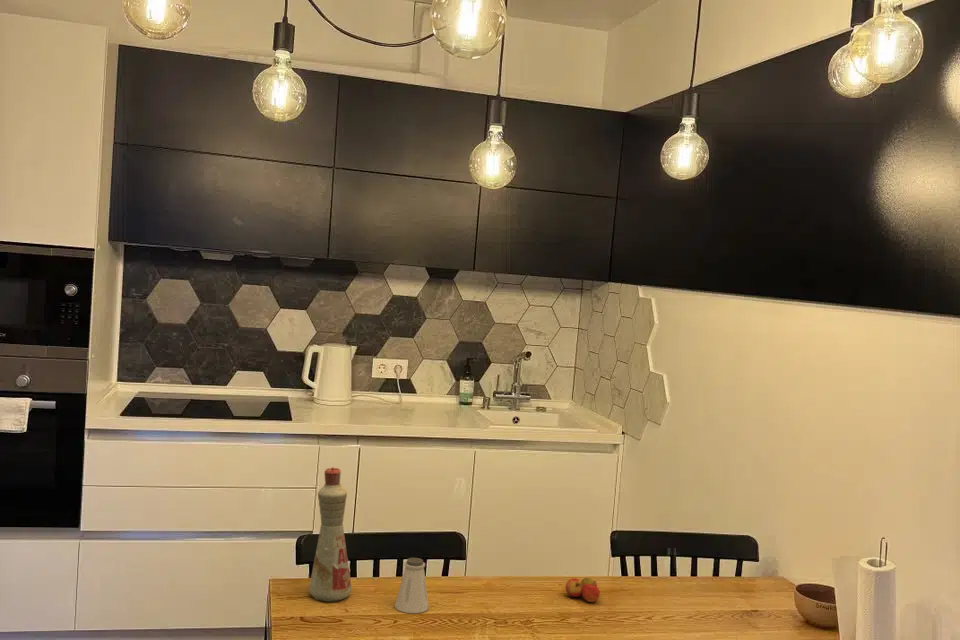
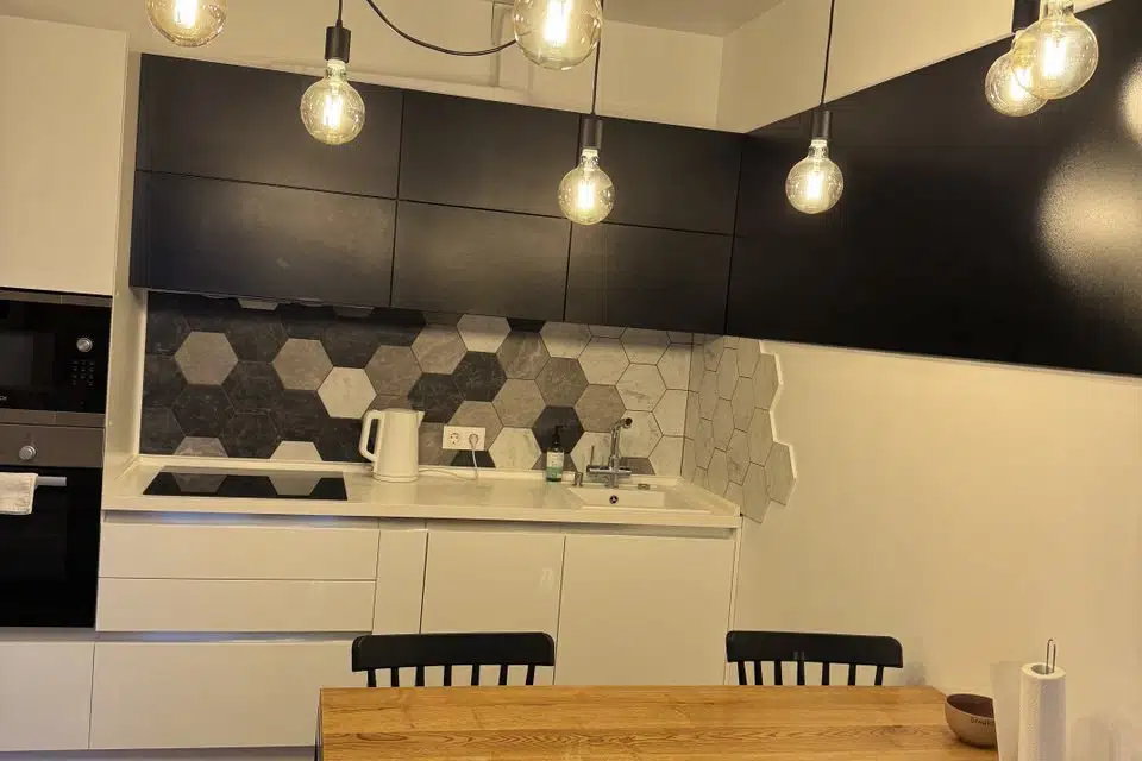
- bottle (334, 531)
- apple (582, 587)
- saltshaker (413, 583)
